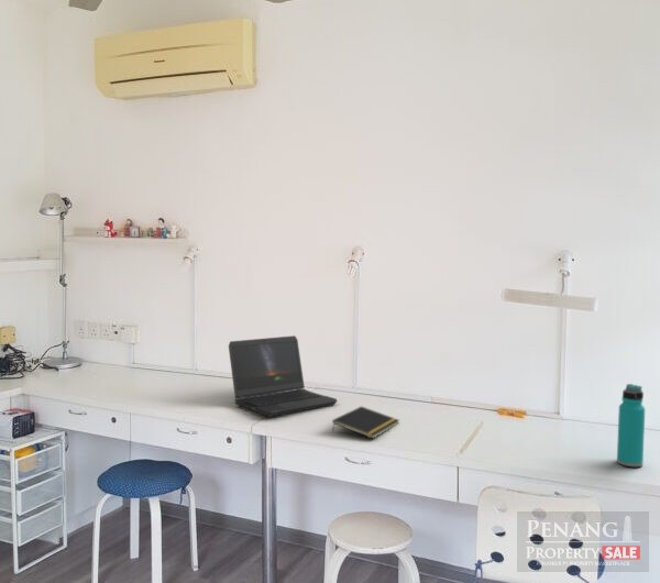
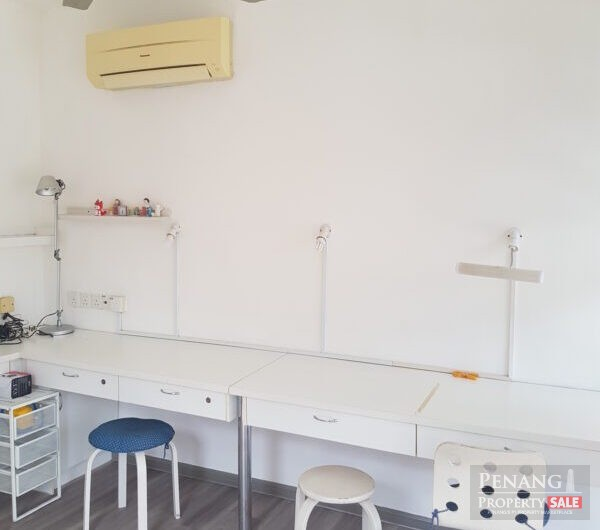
- water bottle (630, 424)
- notepad (366, 421)
- laptop computer (283, 373)
